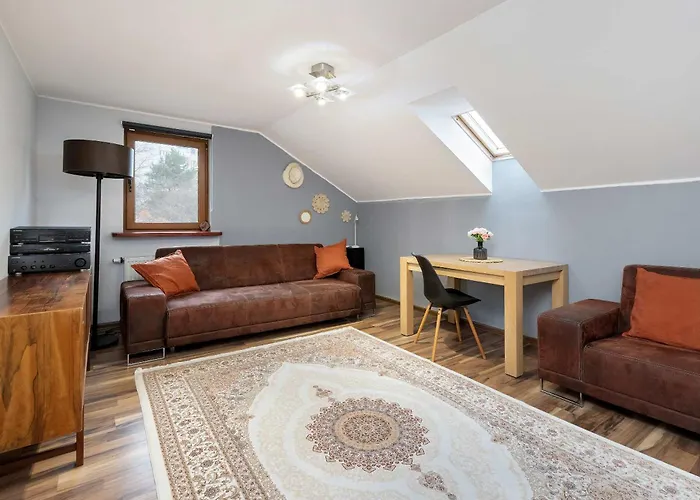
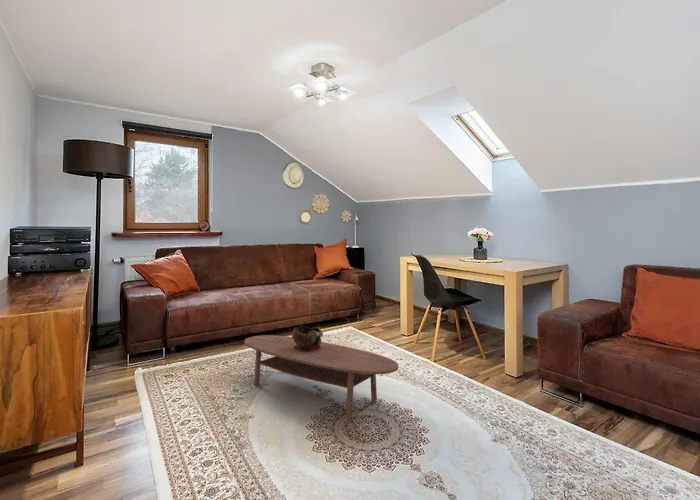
+ coffee table (312, 371)
+ decorative bowl (307, 336)
